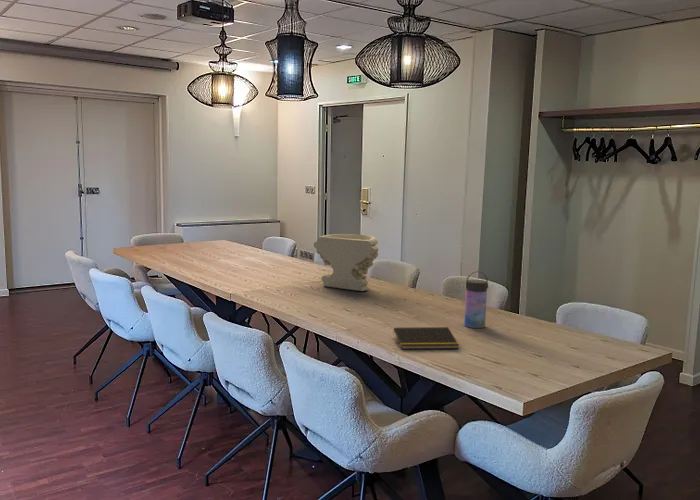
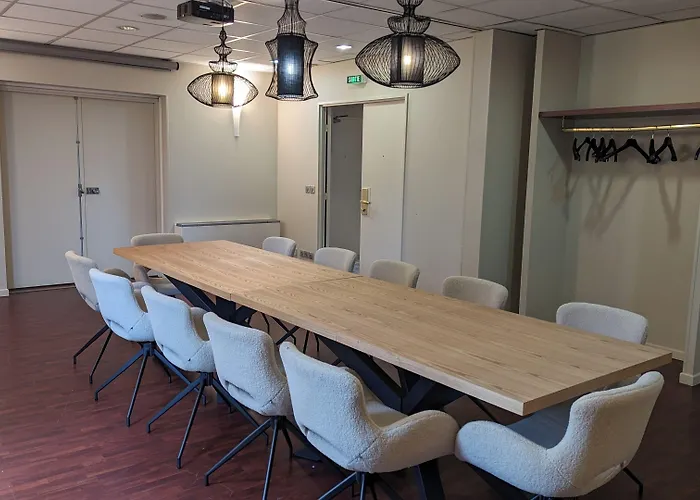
- notepad (425, 337)
- decorative bowl (352, 261)
- water bottle (475, 298)
